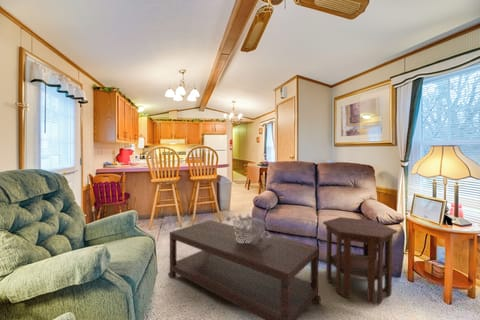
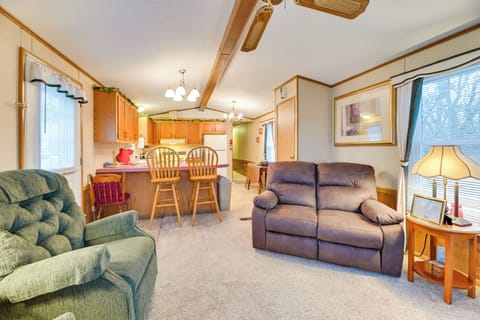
- coffee table (237, 263)
- decorative bowl (247, 224)
- side table (357, 255)
